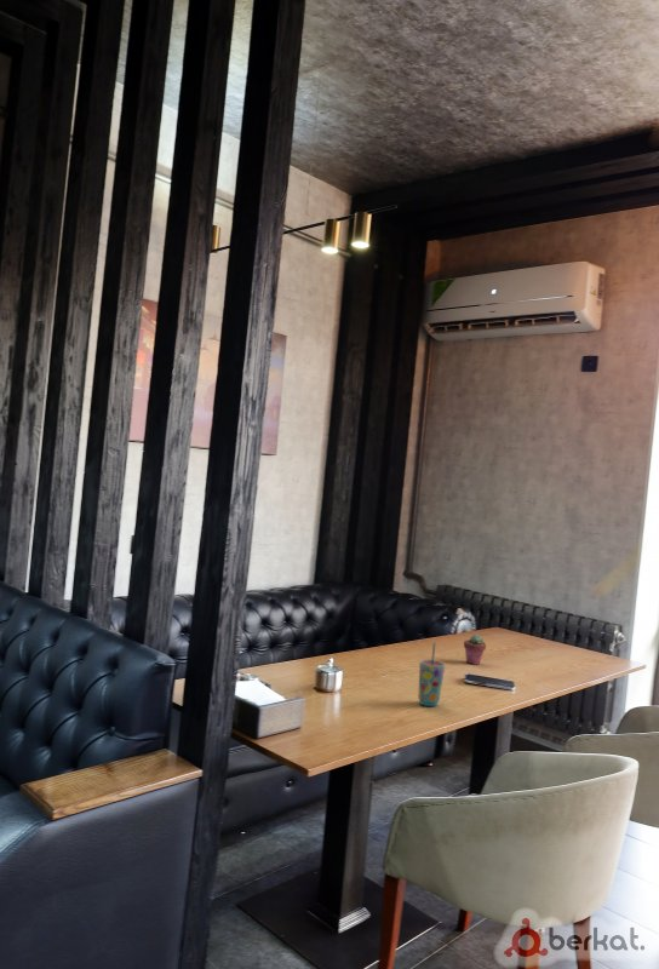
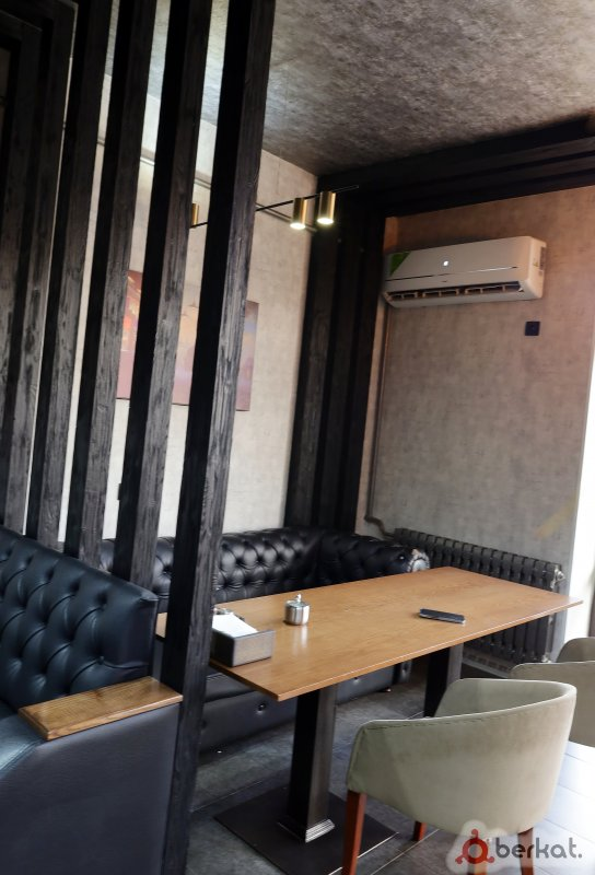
- potted succulent (474, 648)
- cup (431, 673)
